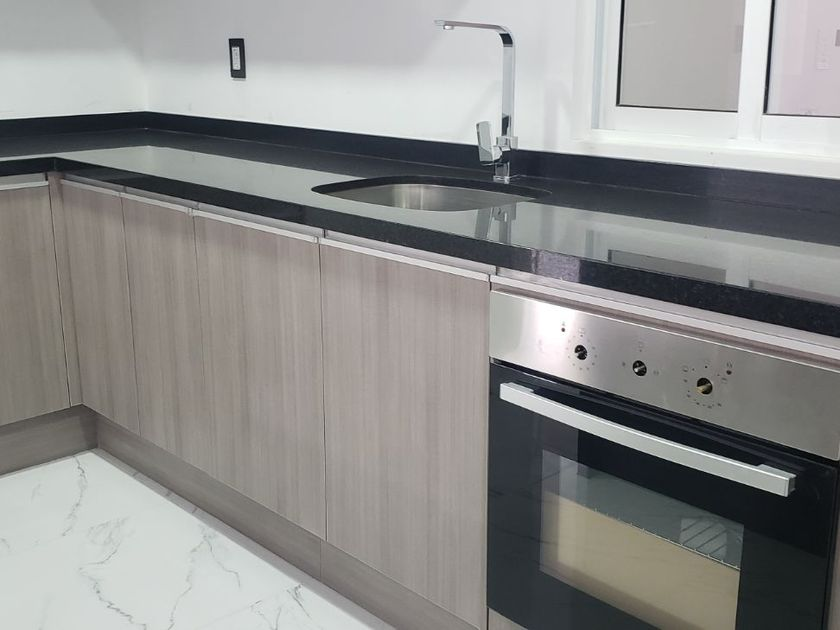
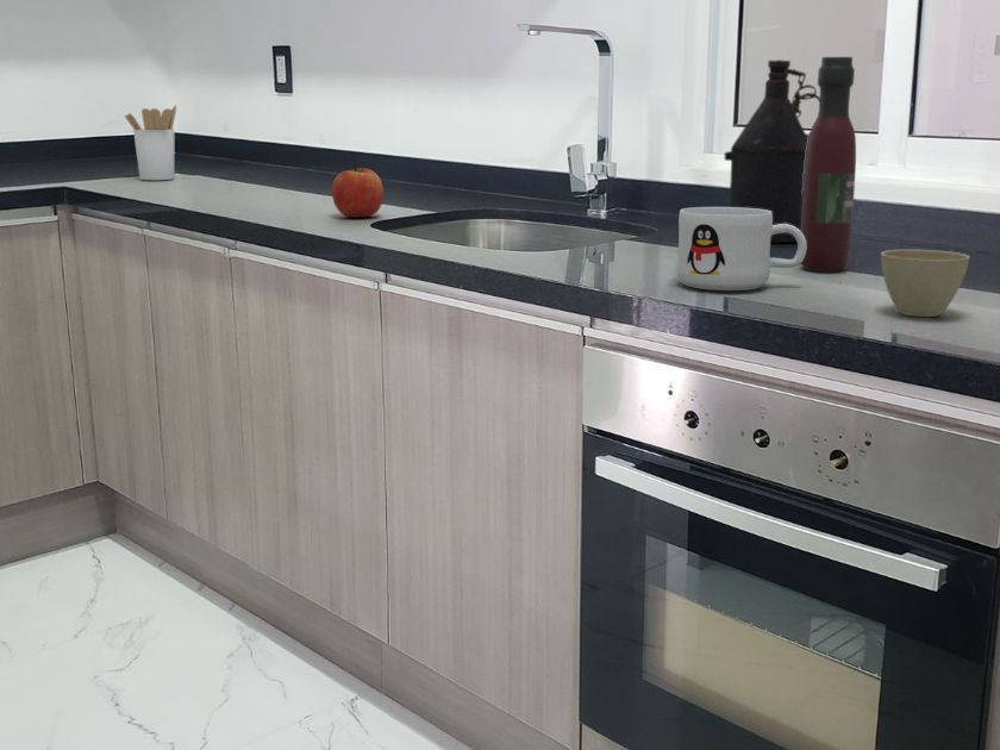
+ apple (357, 189)
+ flower pot (921, 283)
+ bottle (773, 151)
+ mug (742, 248)
+ wine bottle (830, 164)
+ utensil holder (156, 142)
